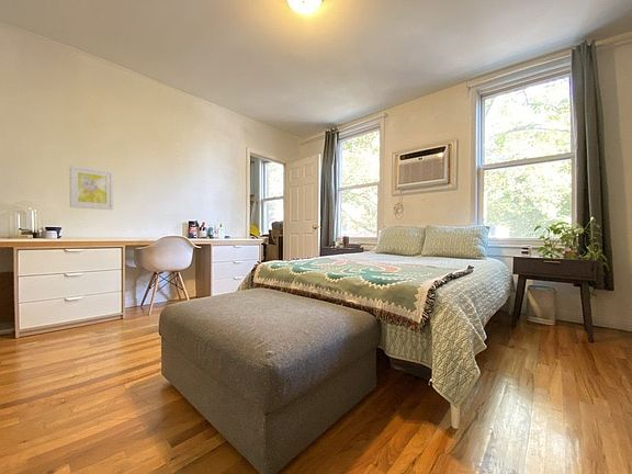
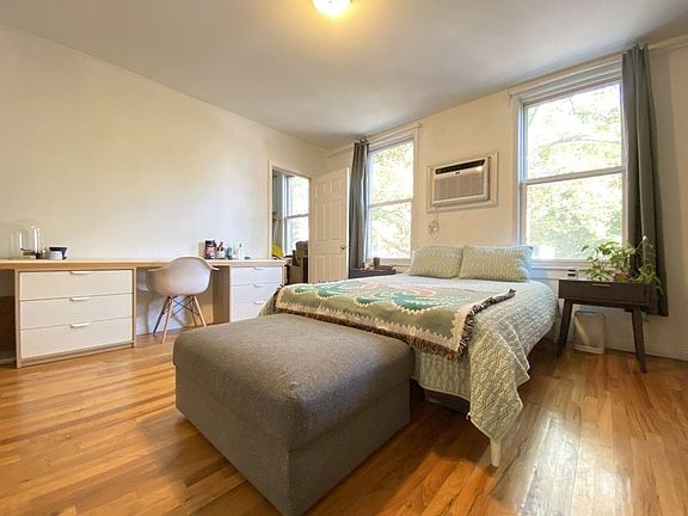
- wall art (92, 188)
